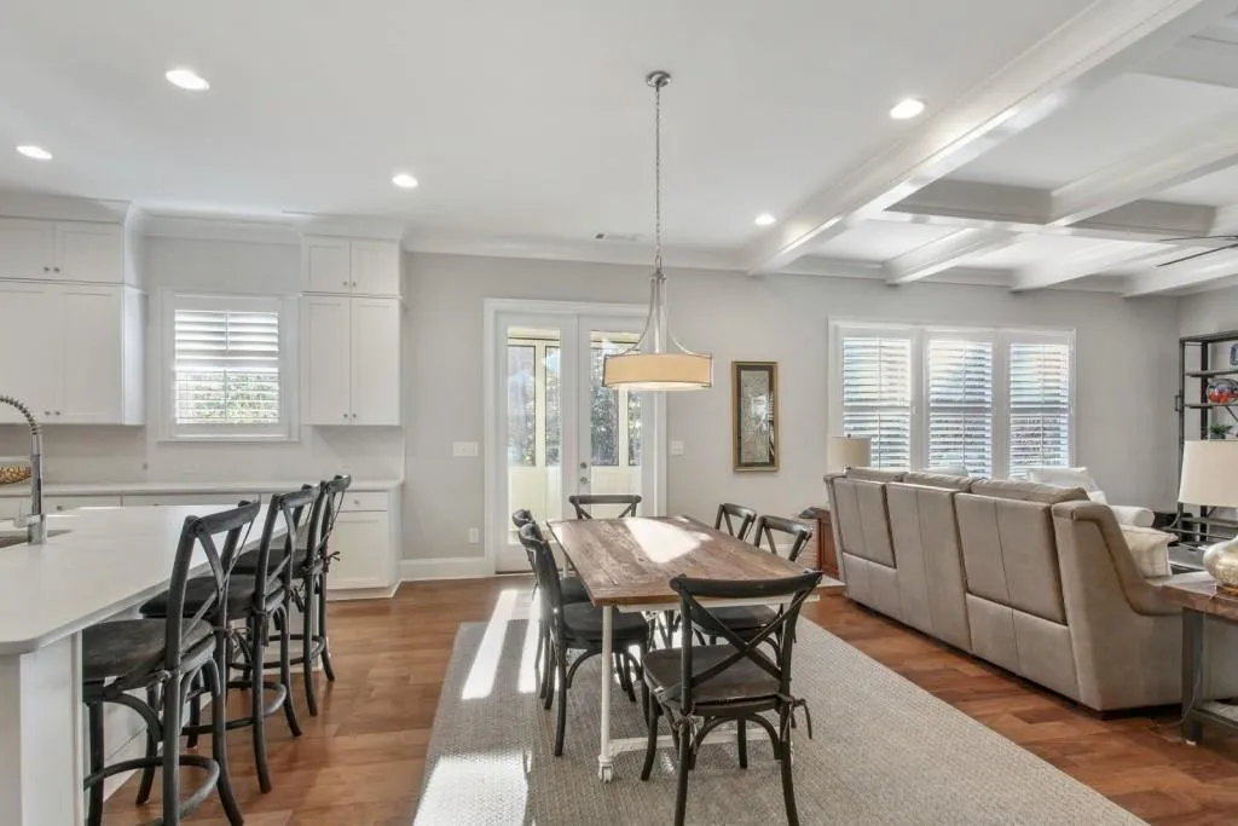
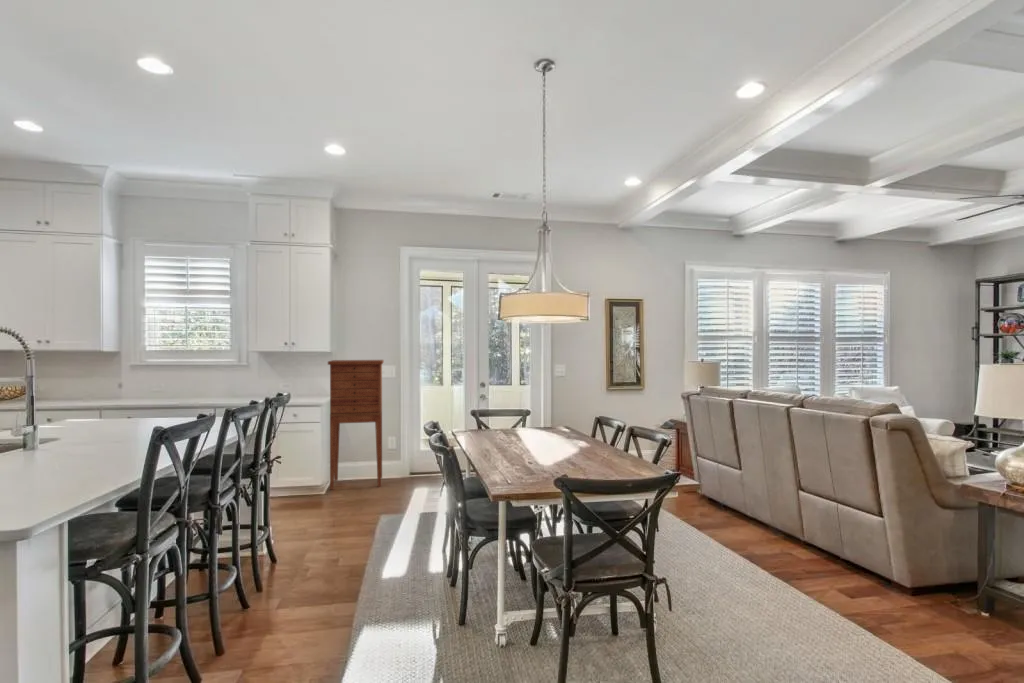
+ cabinet (357, 422)
